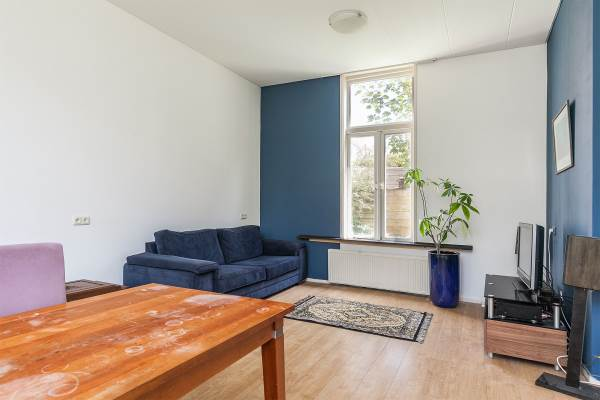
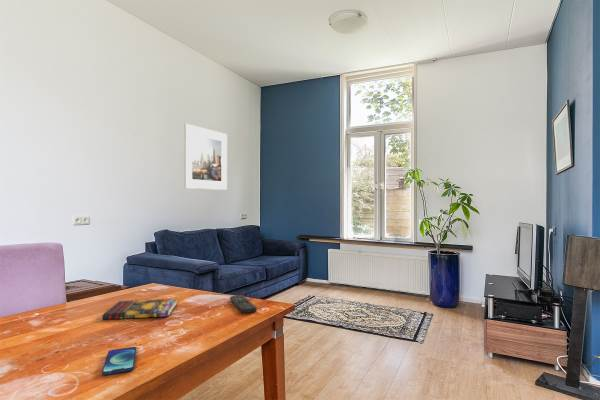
+ smartphone (120, 359)
+ remote control (242, 303)
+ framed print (207, 159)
+ book (142, 308)
